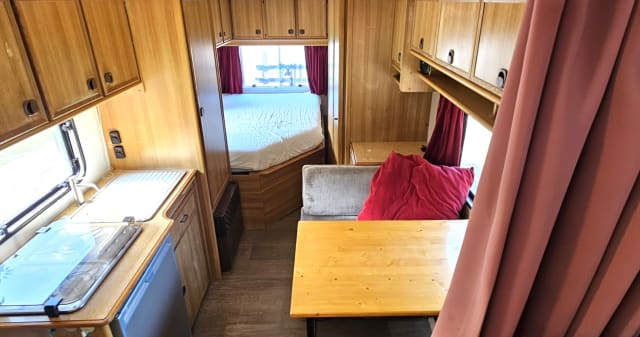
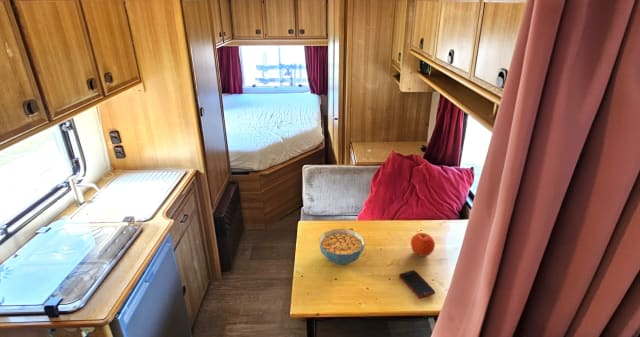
+ fruit (422, 244)
+ cell phone (416, 283)
+ cereal bowl (341, 250)
